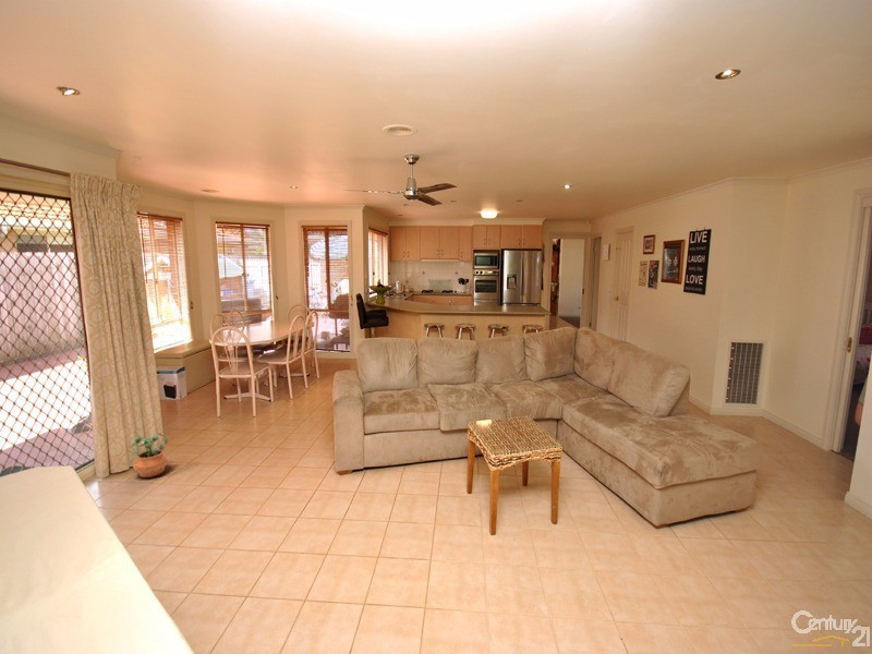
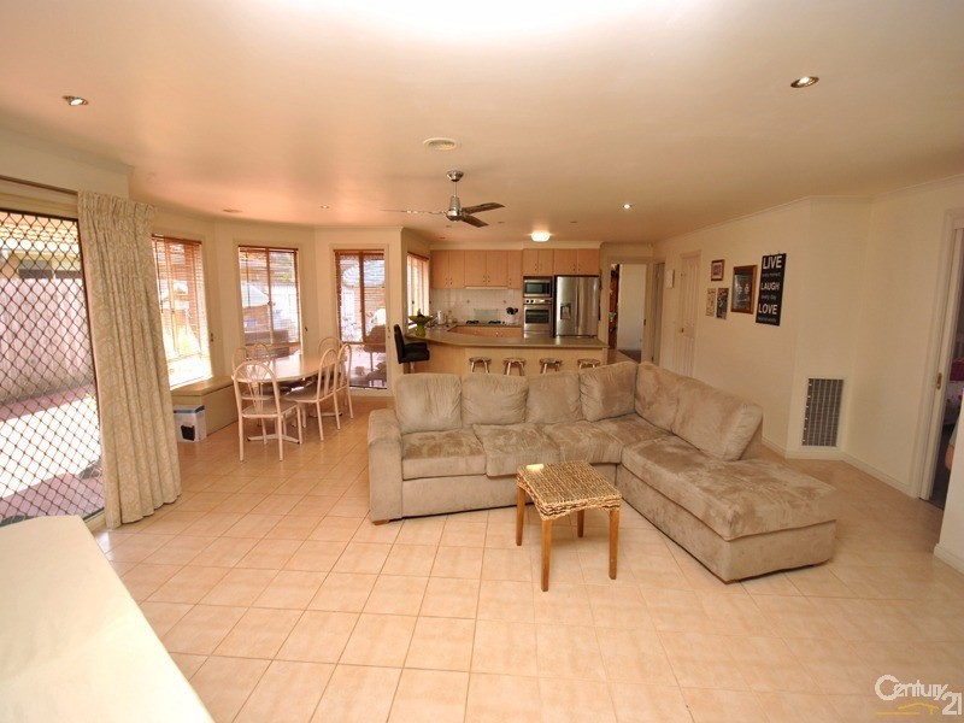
- potted plant (147, 453)
